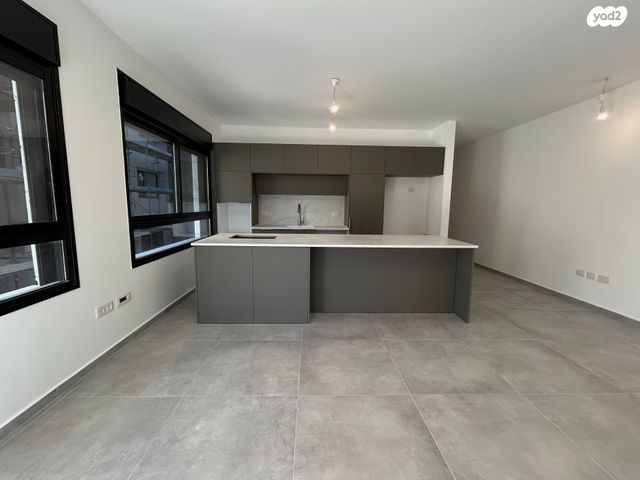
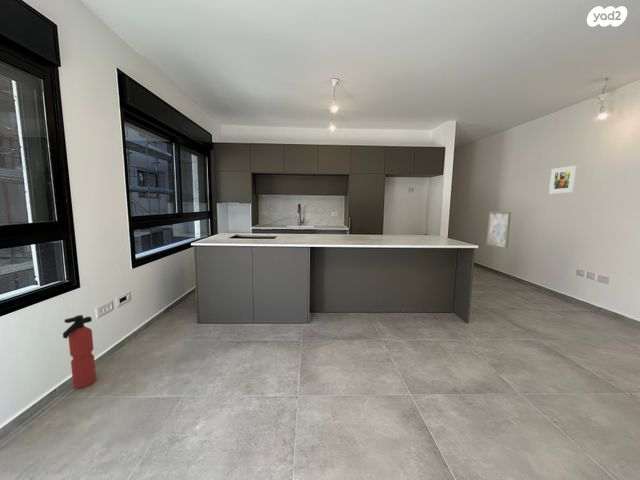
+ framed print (561, 180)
+ fire extinguisher (80, 350)
+ wall art (497, 229)
